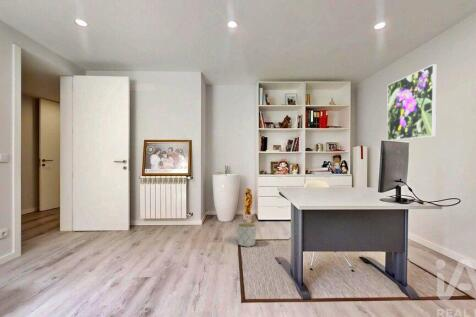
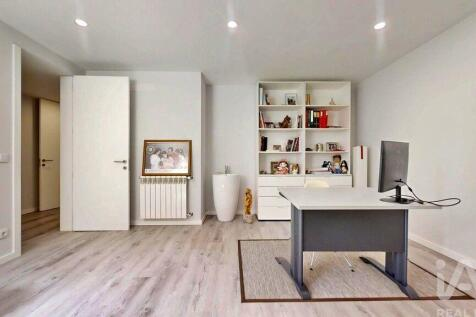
- planter (246, 234)
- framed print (408, 107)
